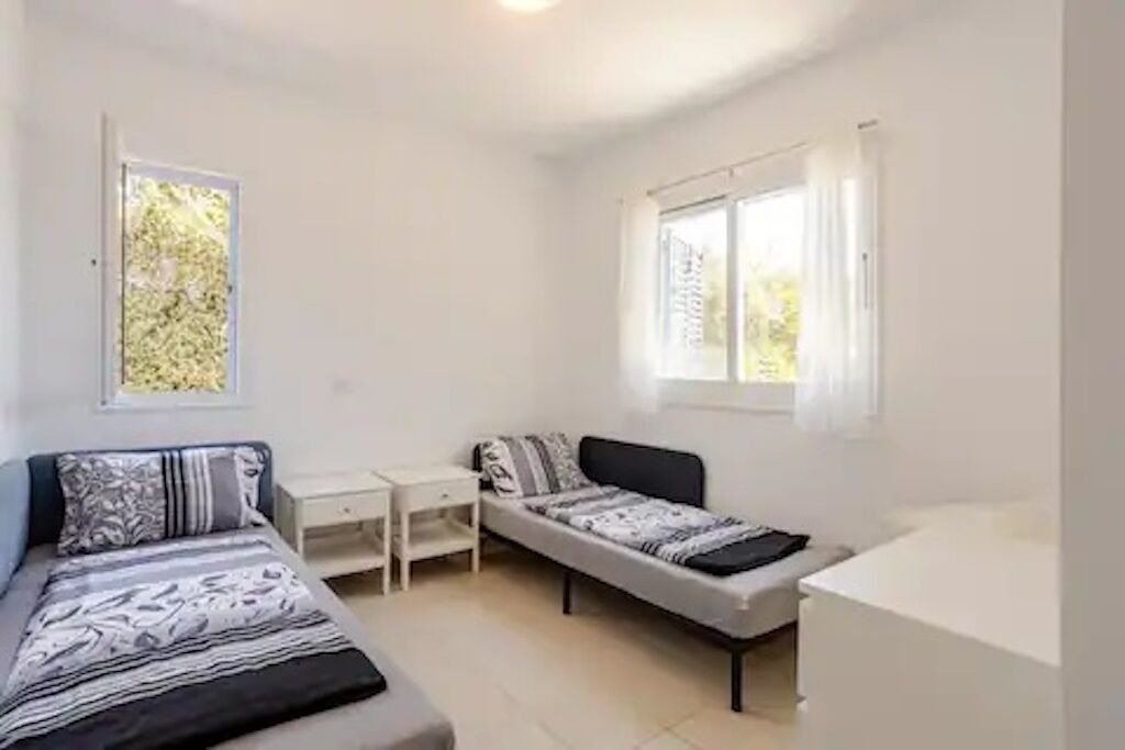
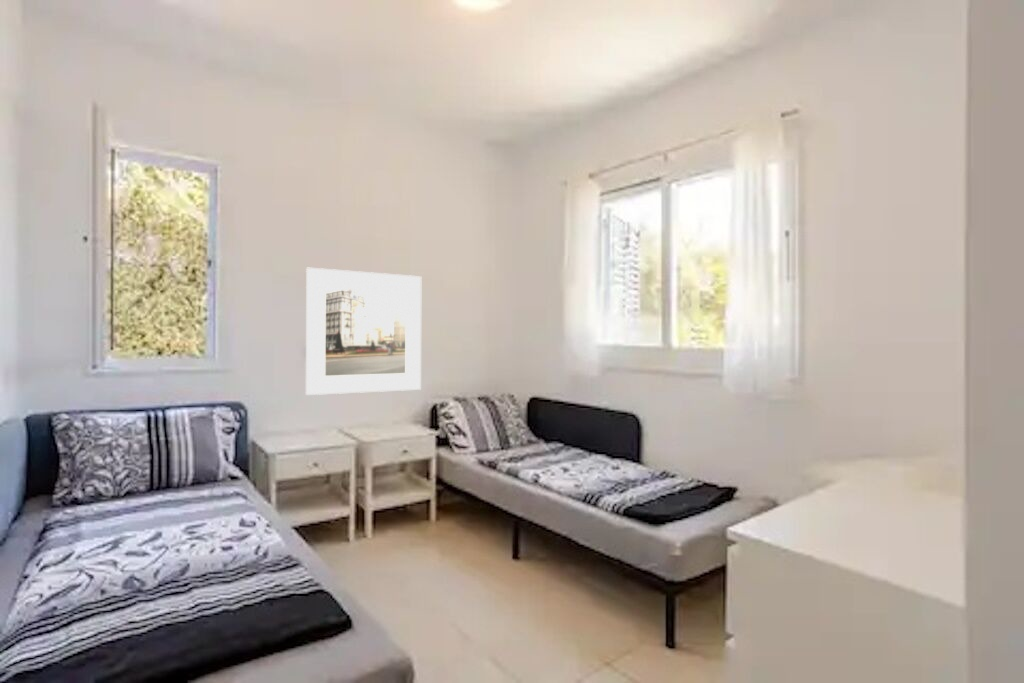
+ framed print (367, 332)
